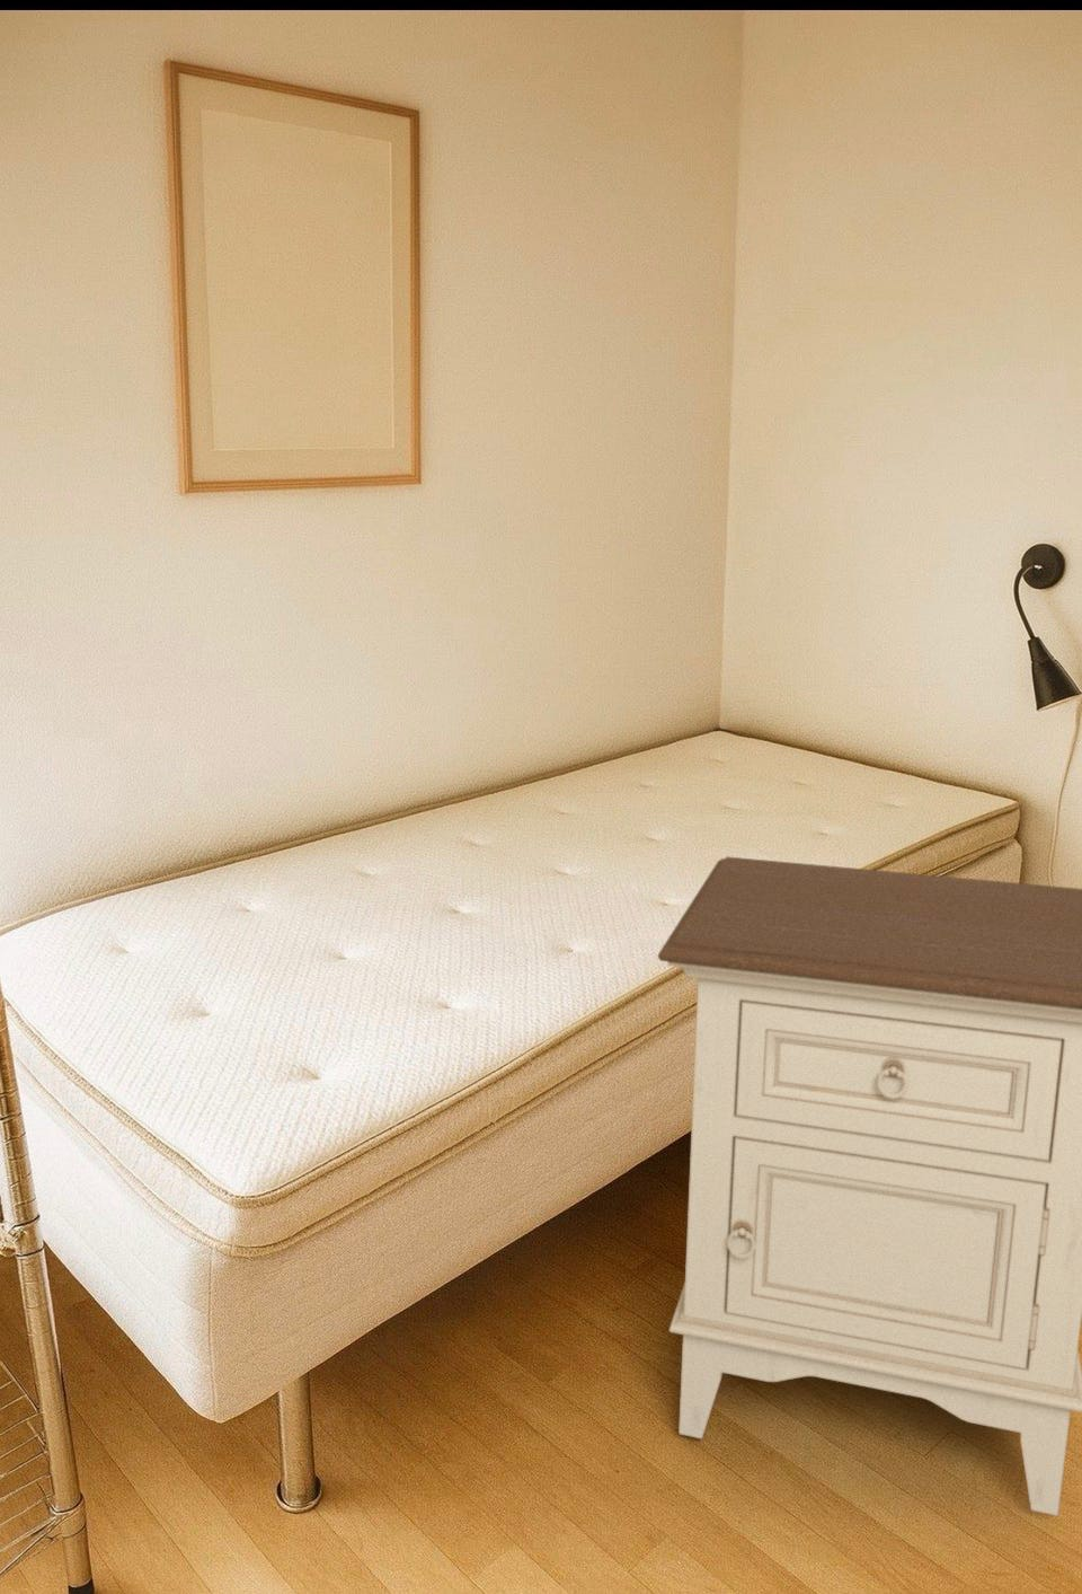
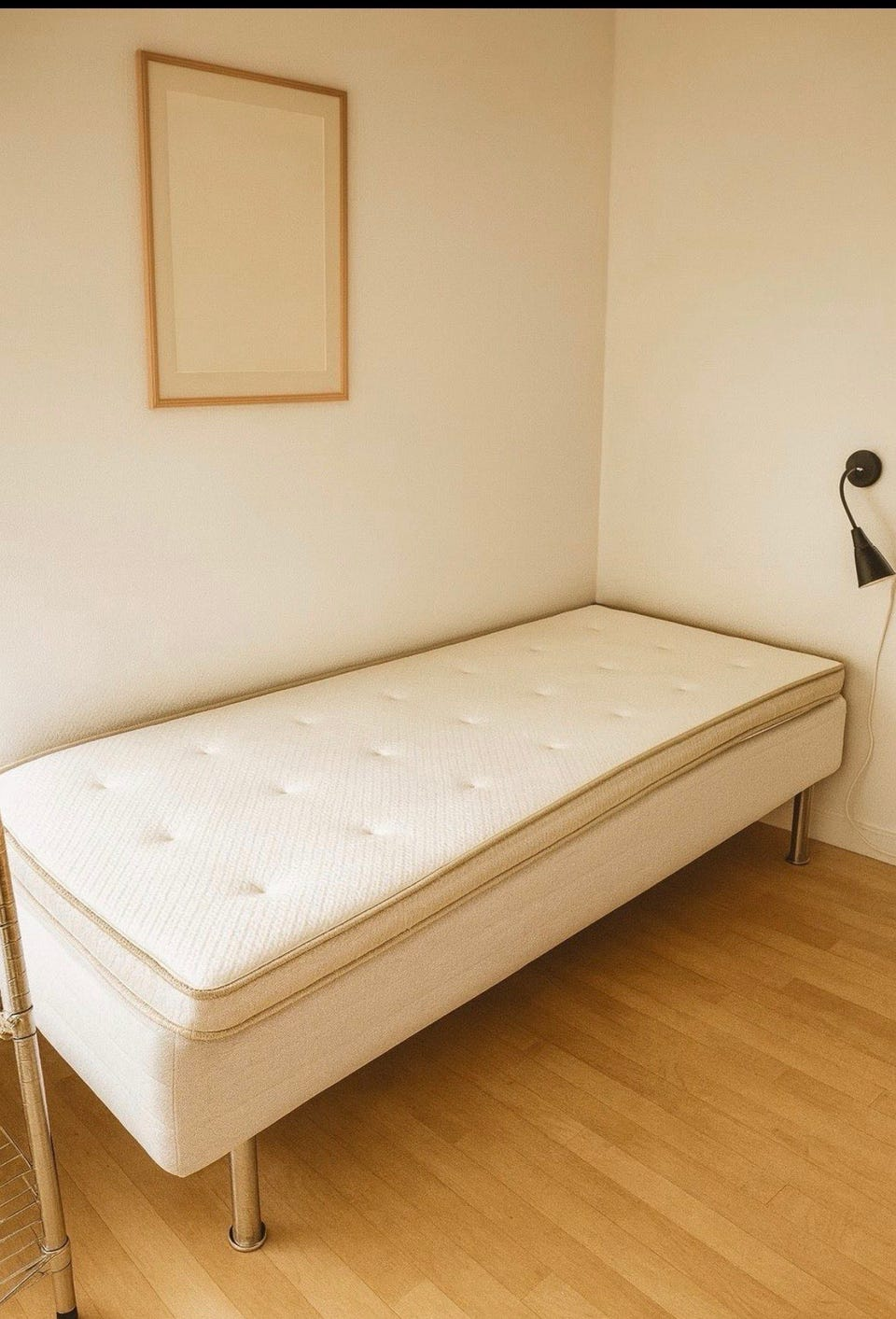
- nightstand (886, 1163)
